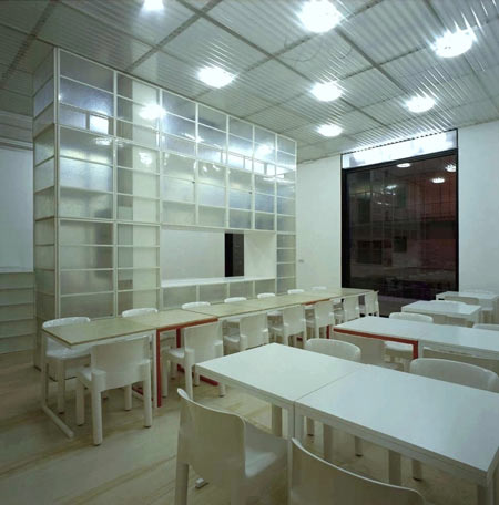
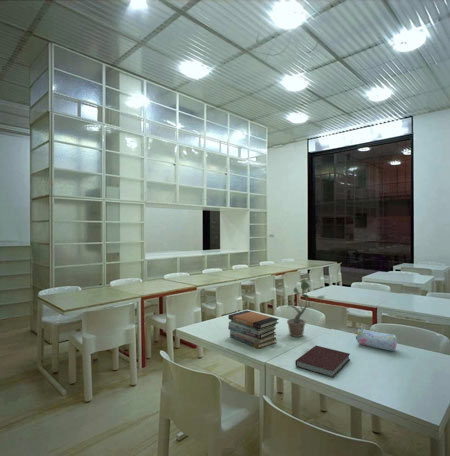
+ pencil case (376, 338)
+ potted plant (298, 309)
+ notebook (323, 359)
+ book stack (252, 328)
